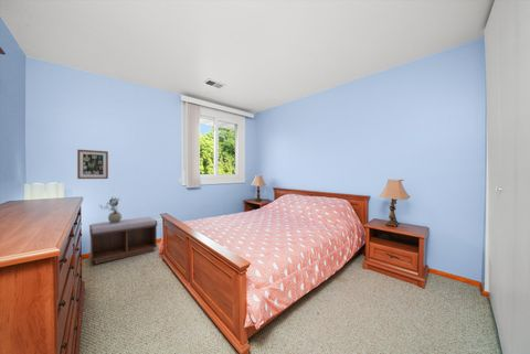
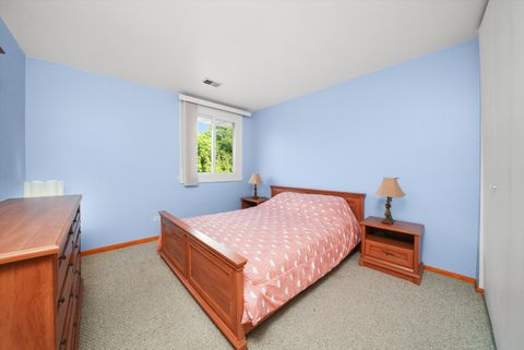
- potted plant (112, 210)
- bench (125, 237)
- wall art (93, 164)
